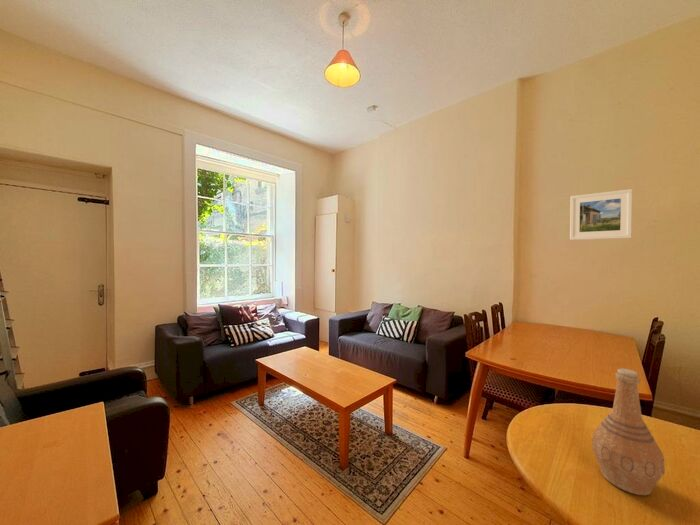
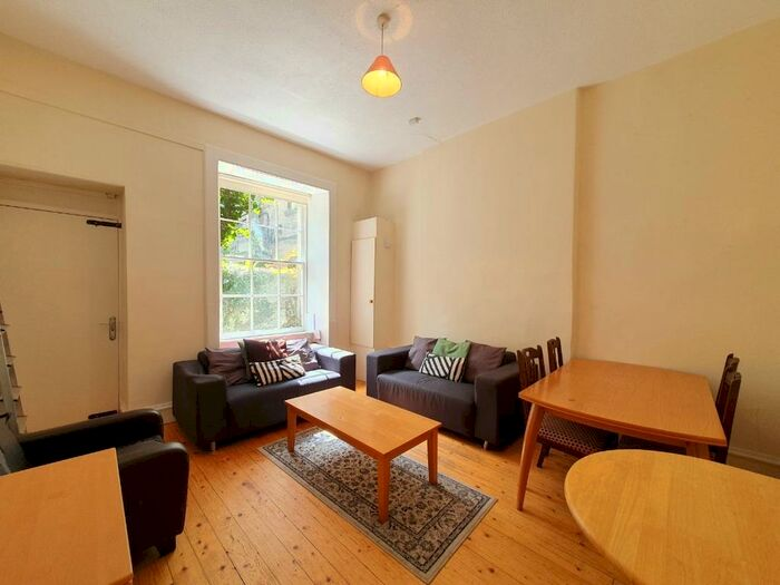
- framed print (599, 216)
- vase (626, 426)
